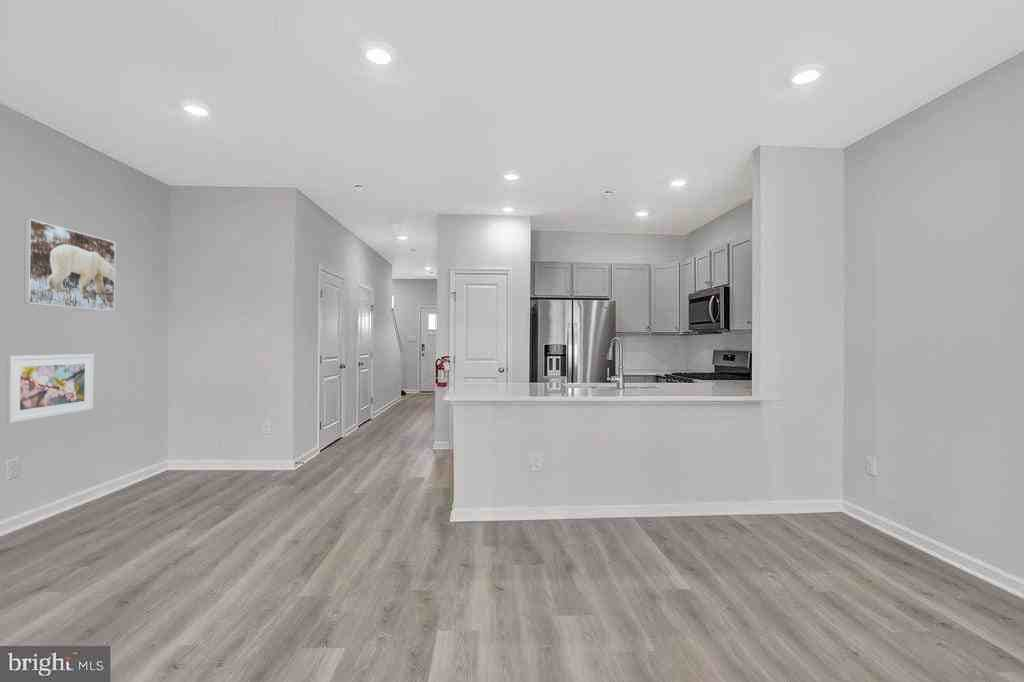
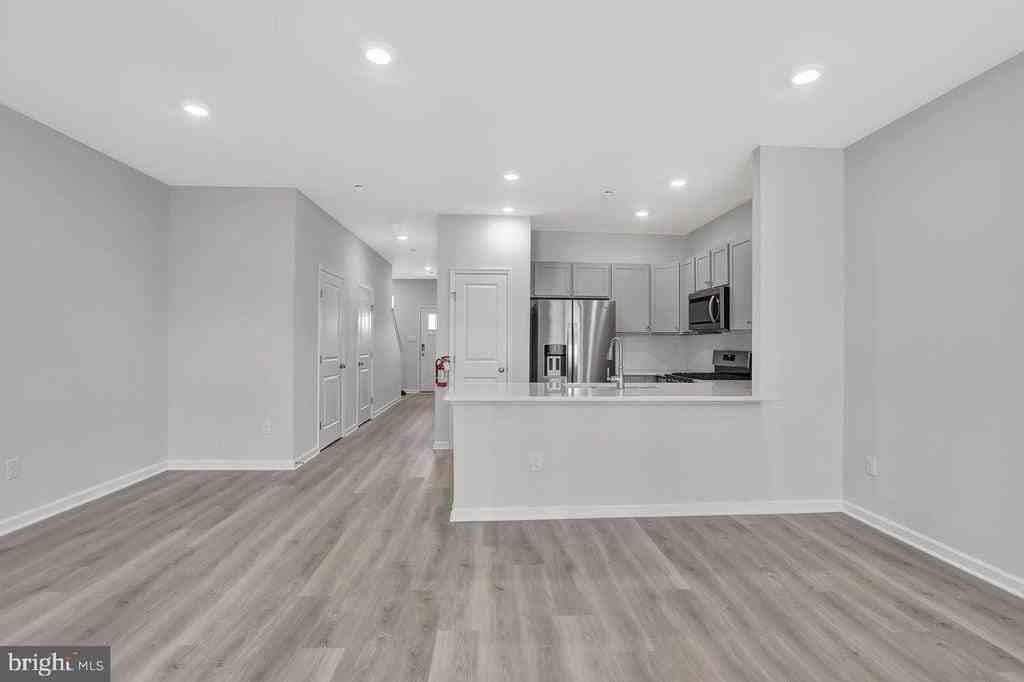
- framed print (53, 385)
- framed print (74, 269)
